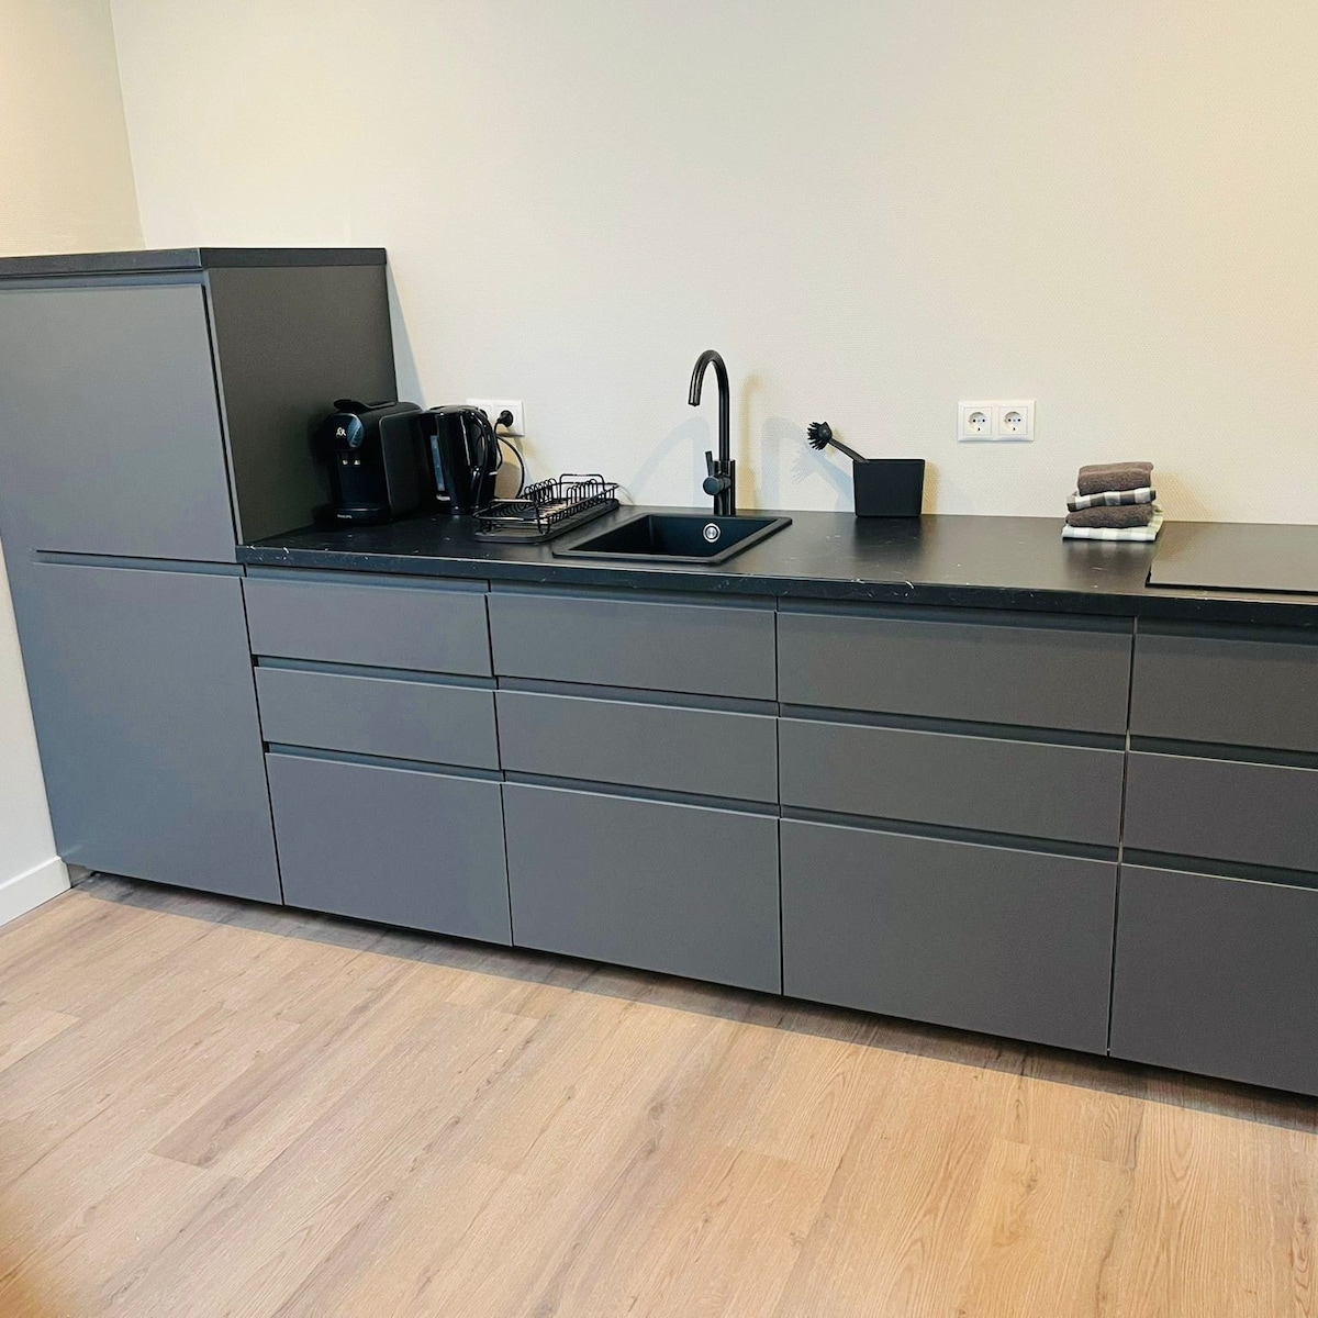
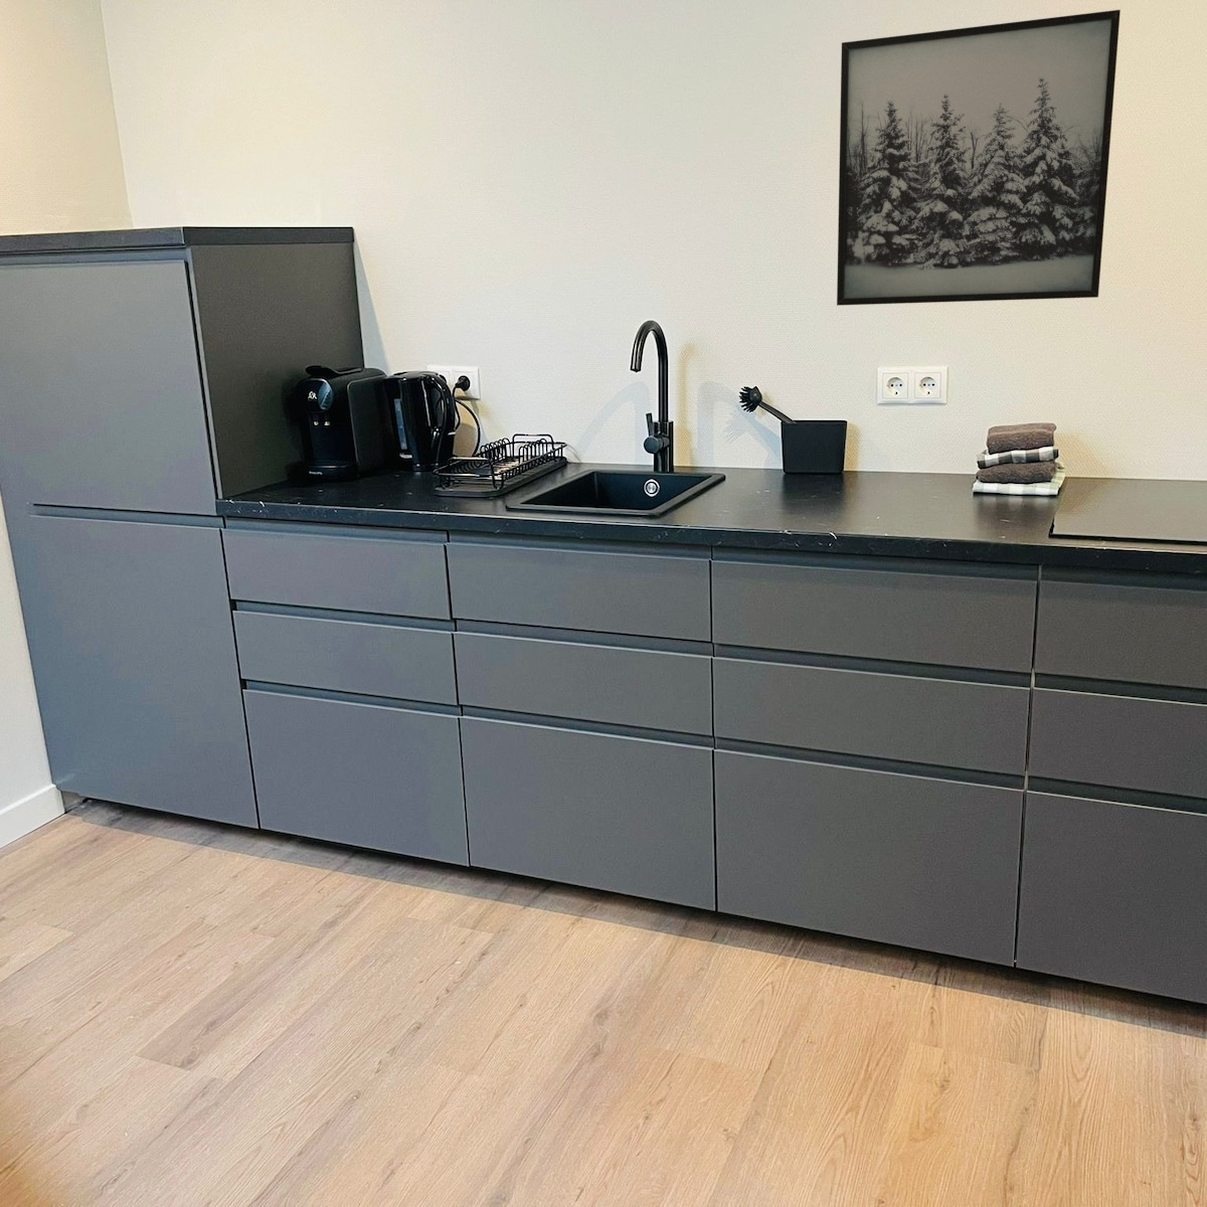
+ wall art (968, 169)
